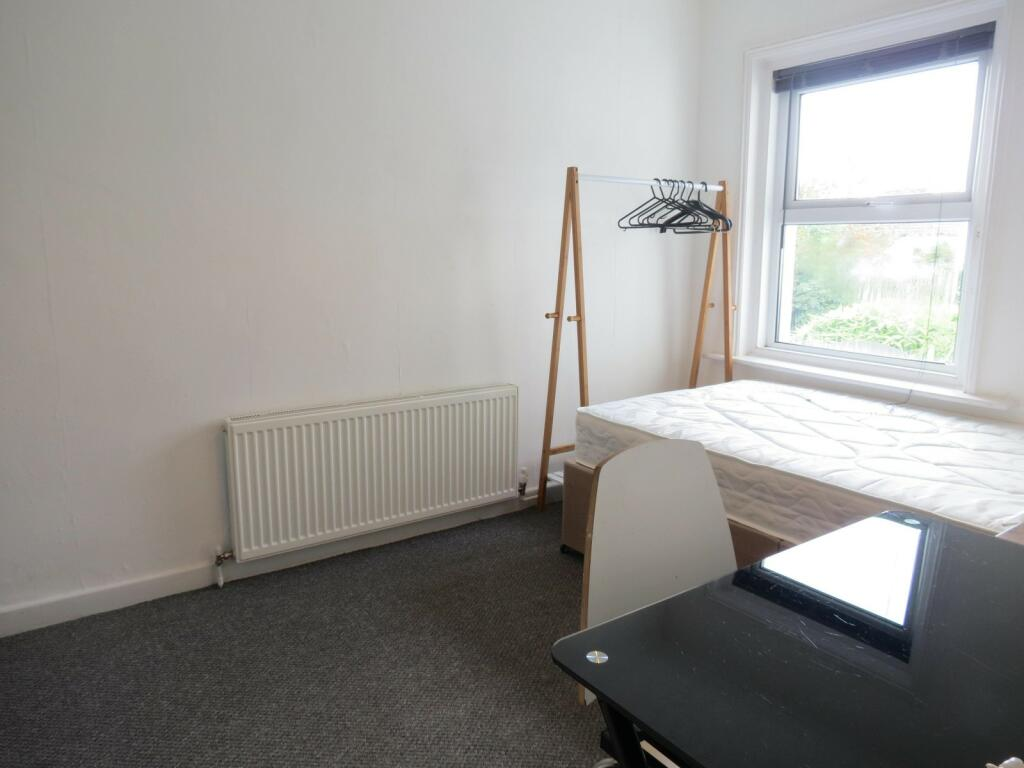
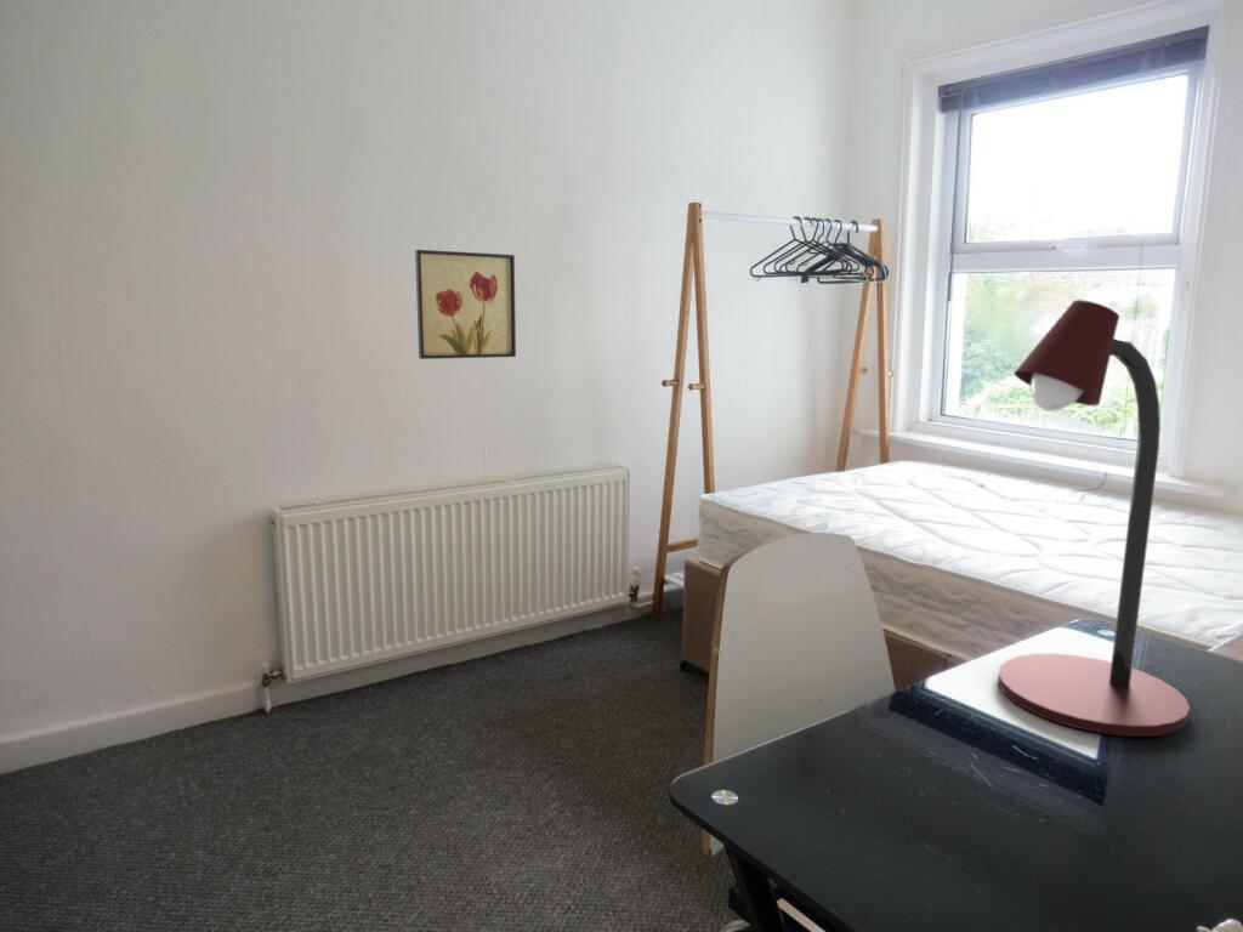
+ wall art (466, 305)
+ desk lamp (1129, 511)
